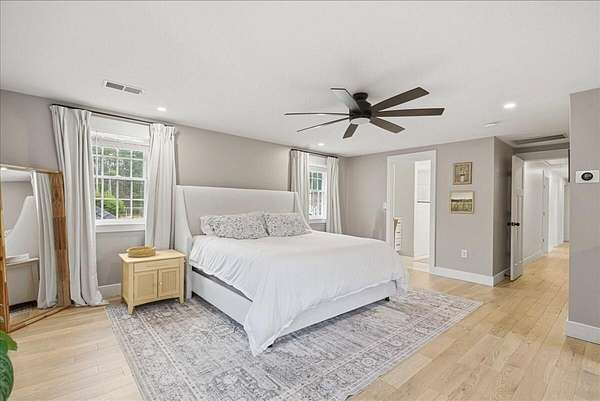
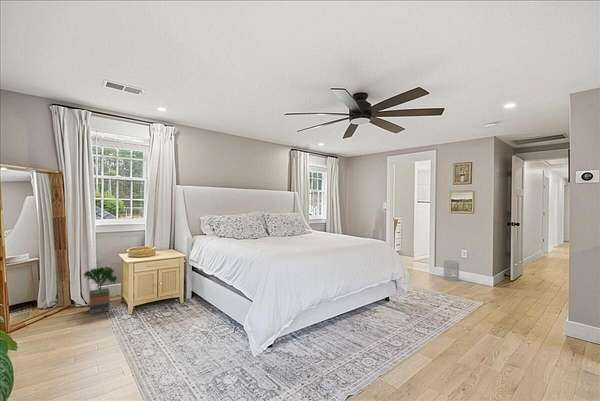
+ potted tree (100, 288)
+ wastebasket (451, 270)
